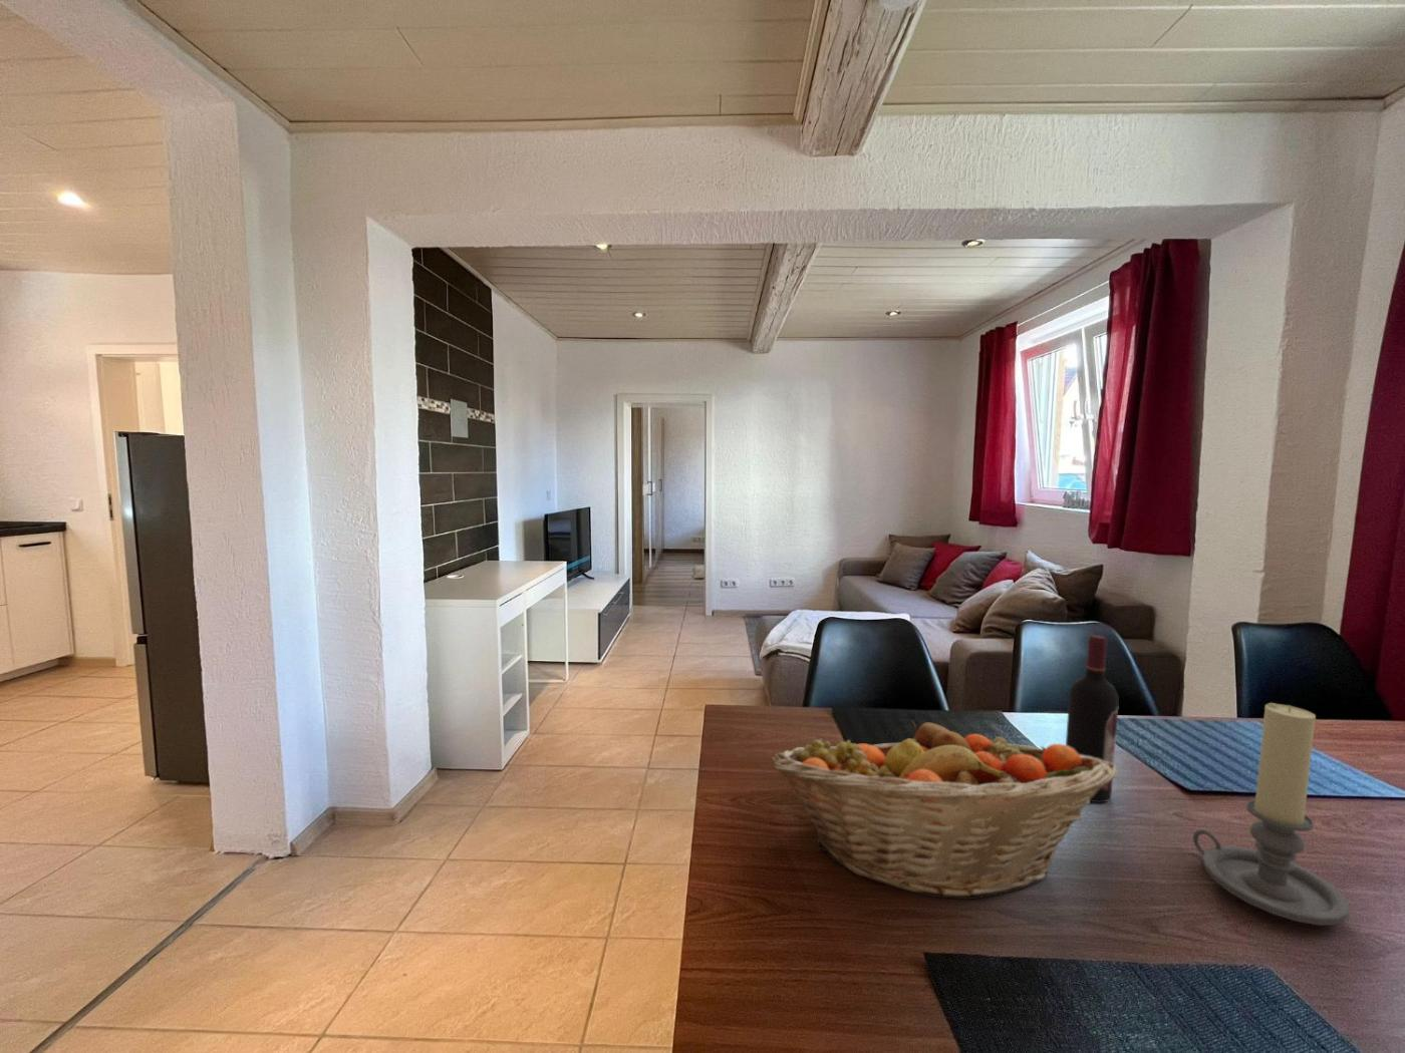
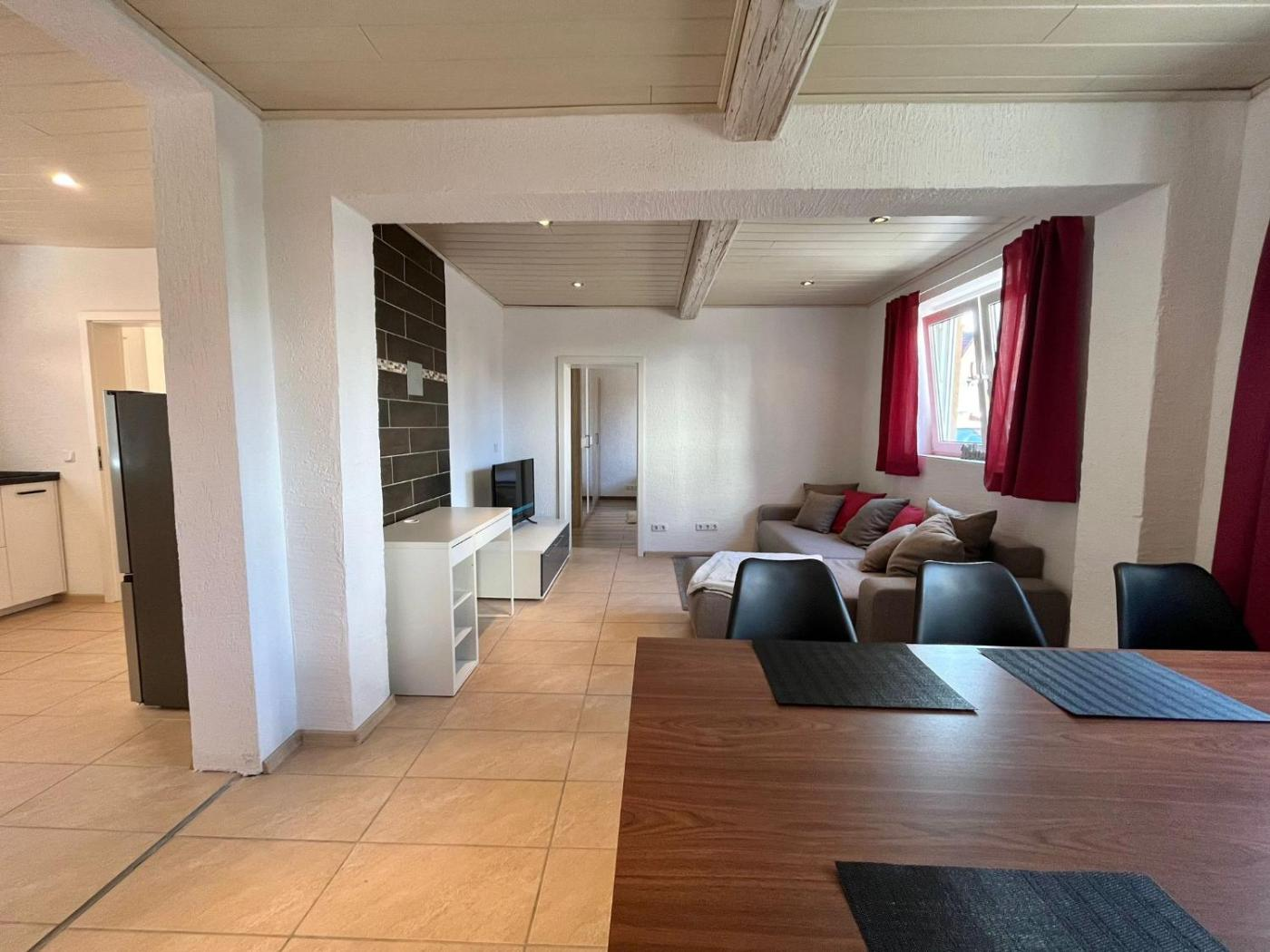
- candle holder (1268, 795)
- wine bottle (1092, 715)
- fruit basket (932, 785)
